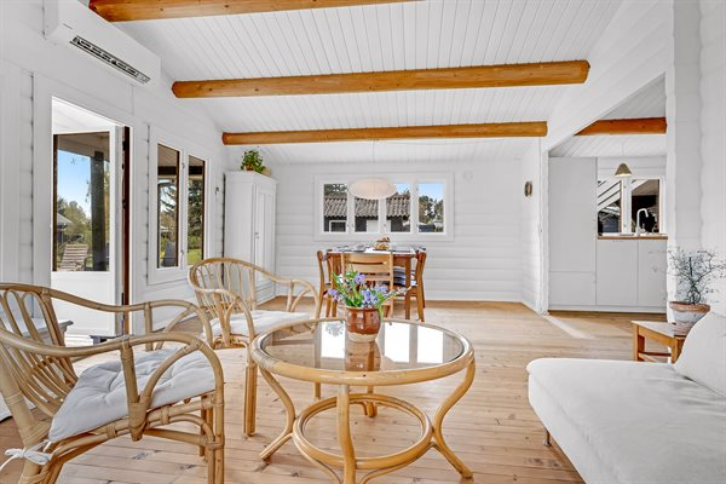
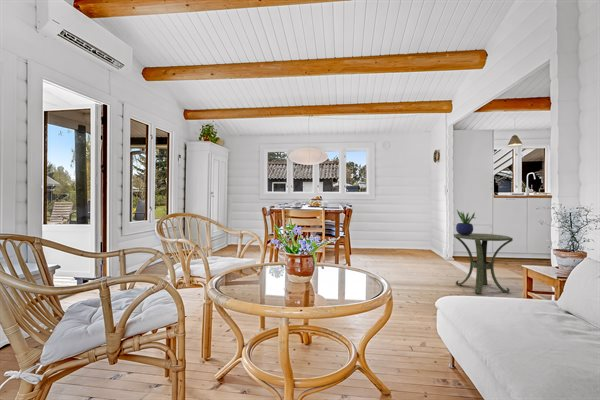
+ side table (481, 262)
+ potted plant (465, 221)
